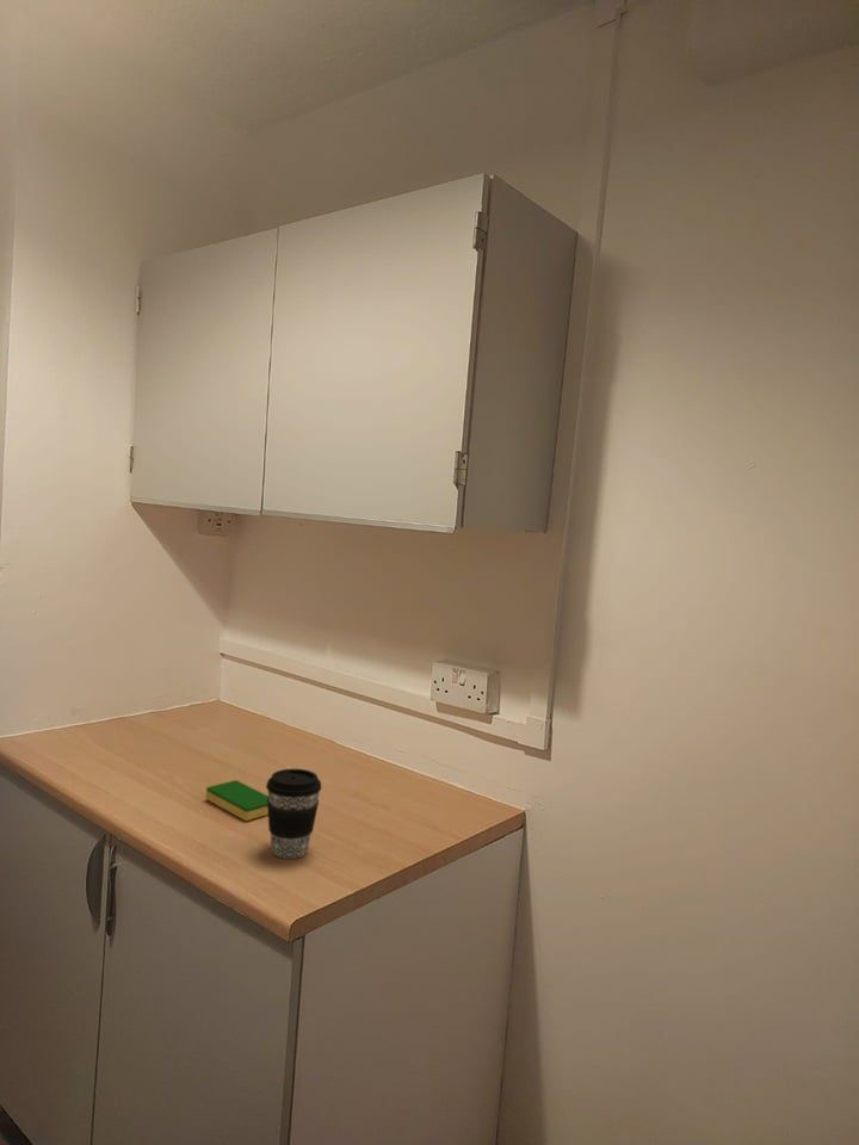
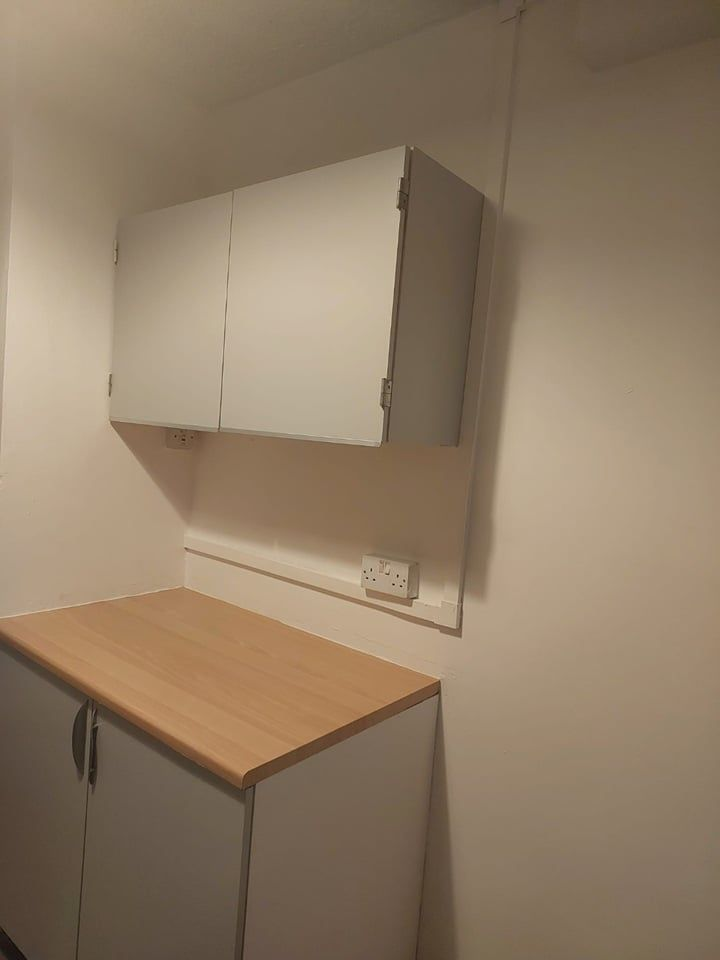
- dish sponge (240, 799)
- coffee cup (291, 813)
